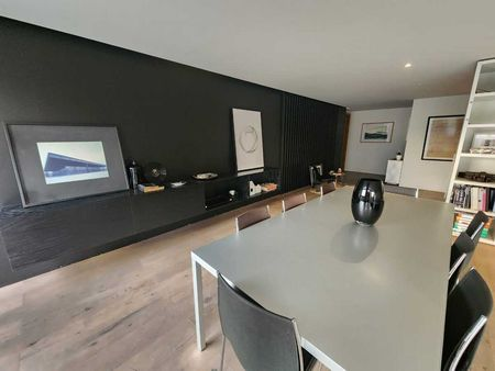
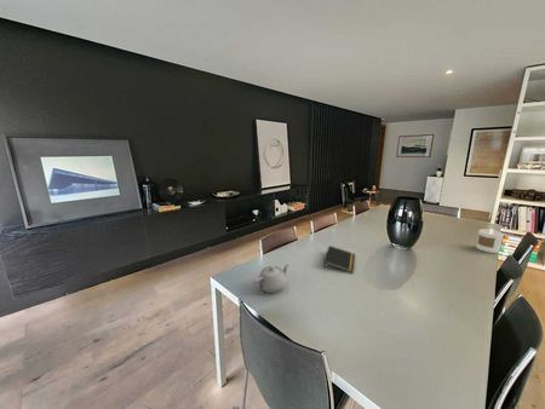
+ teapot (272, 276)
+ notepad (339, 258)
+ candle (489, 238)
